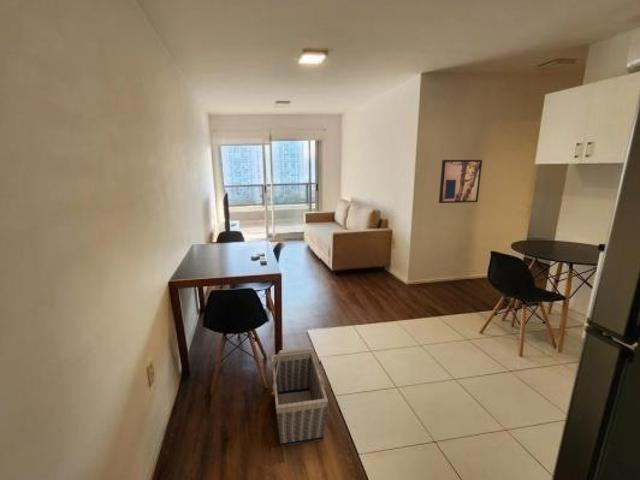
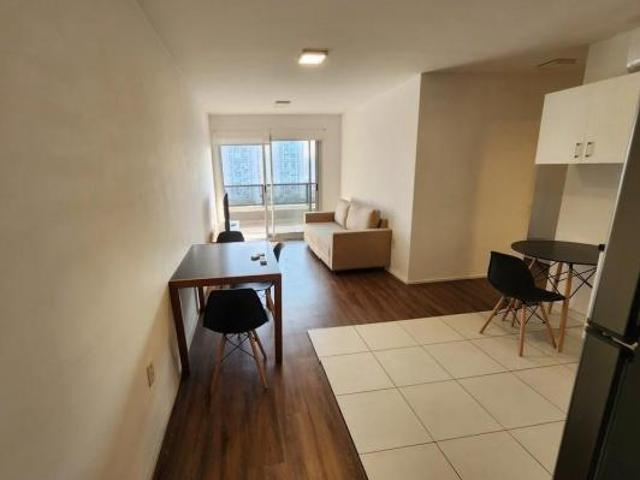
- wall art (460, 181)
- basket (296, 383)
